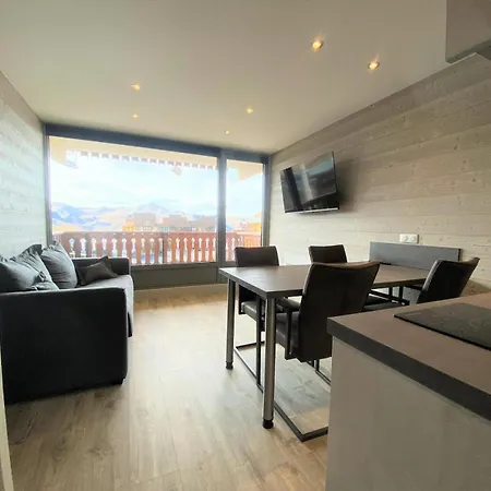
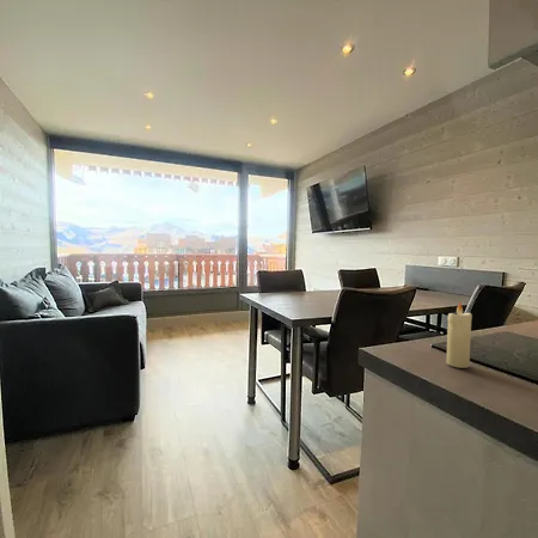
+ candle (458, 332)
